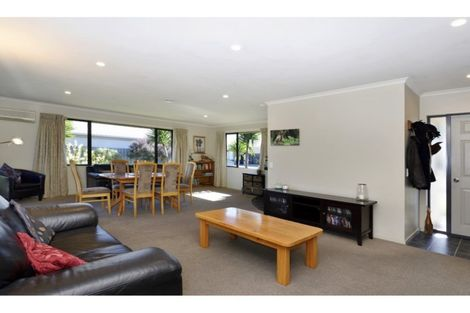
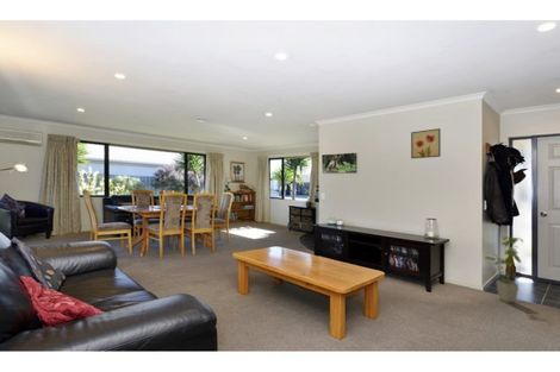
+ house plant (508, 265)
+ wall art (425, 144)
